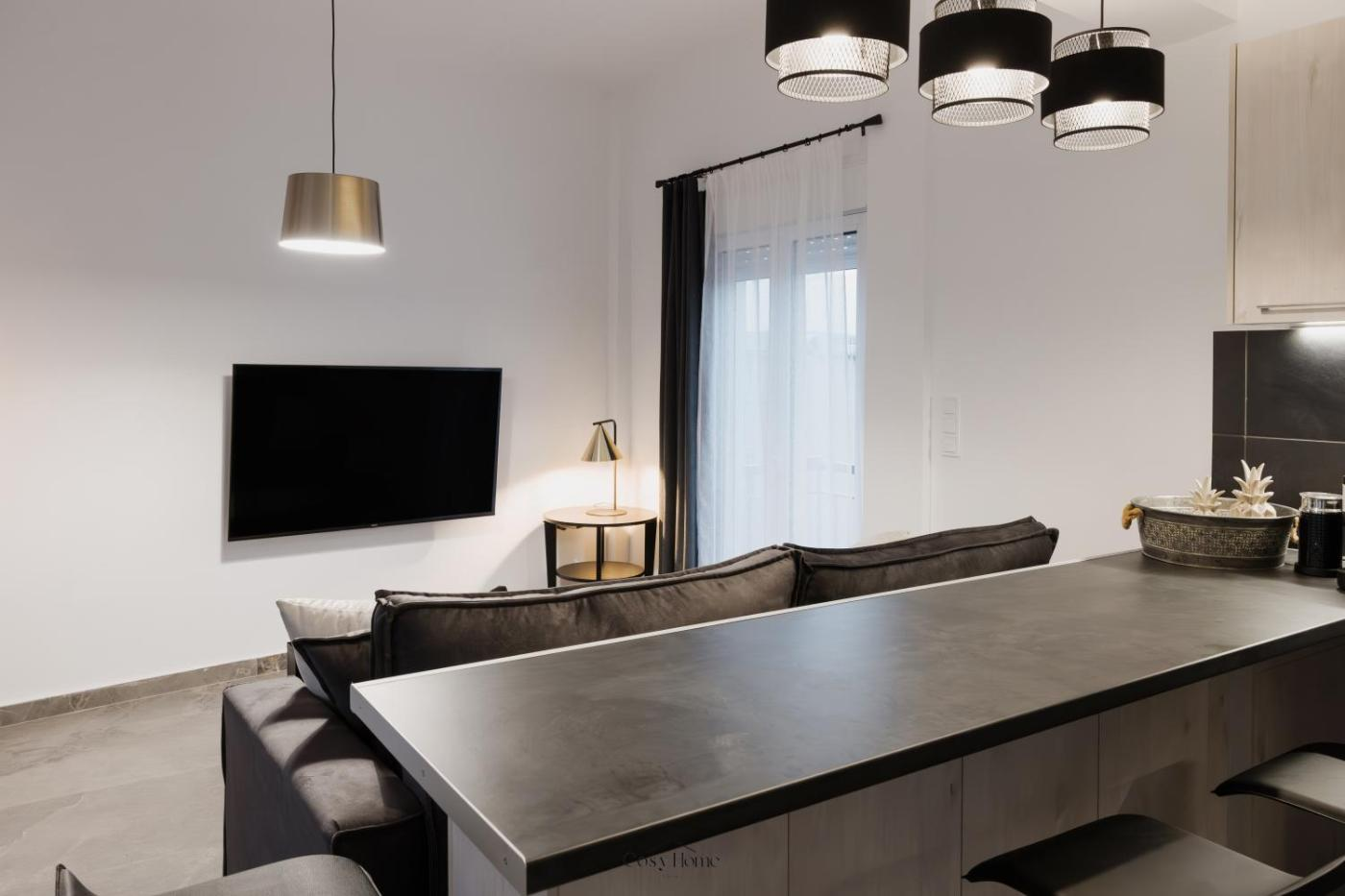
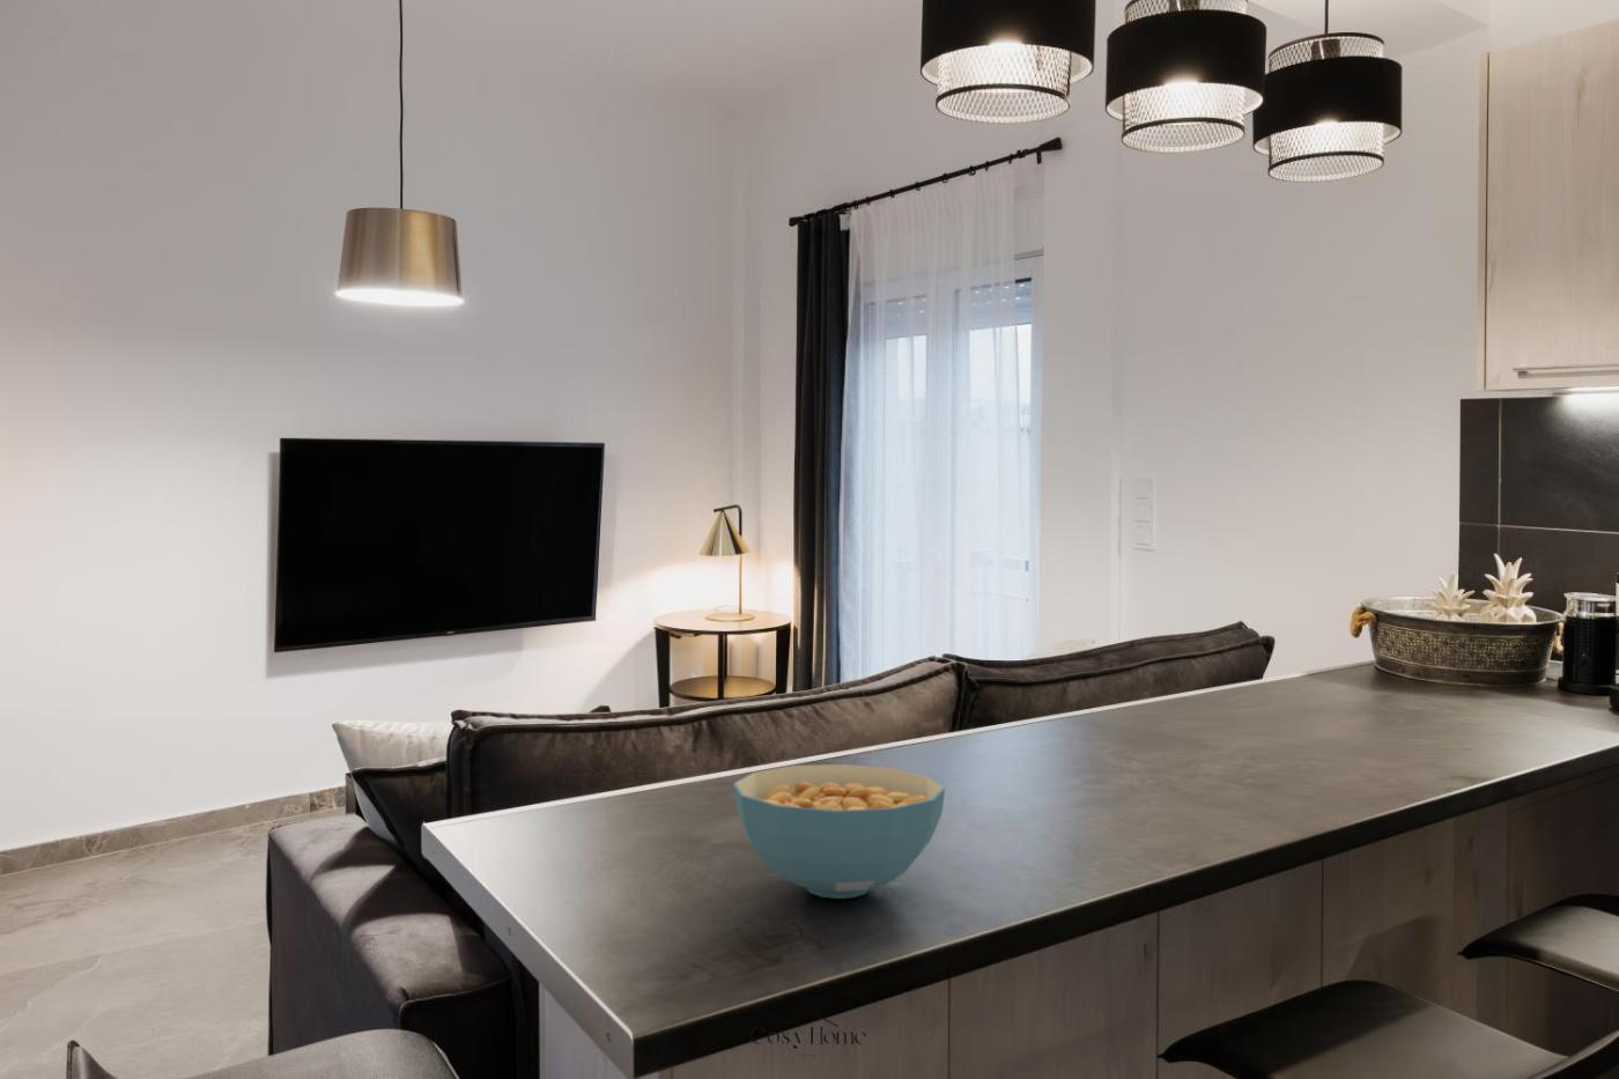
+ cereal bowl (838, 836)
